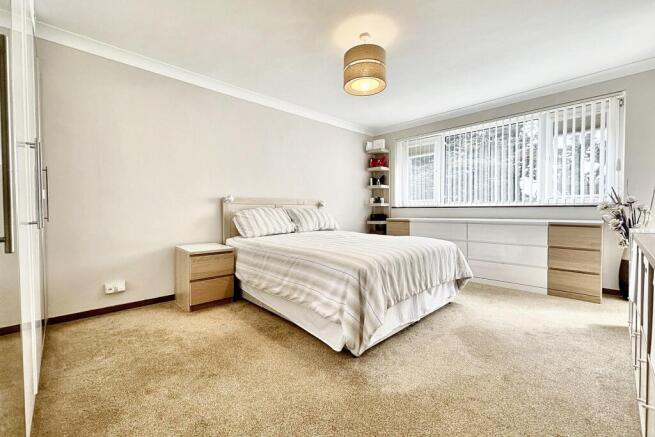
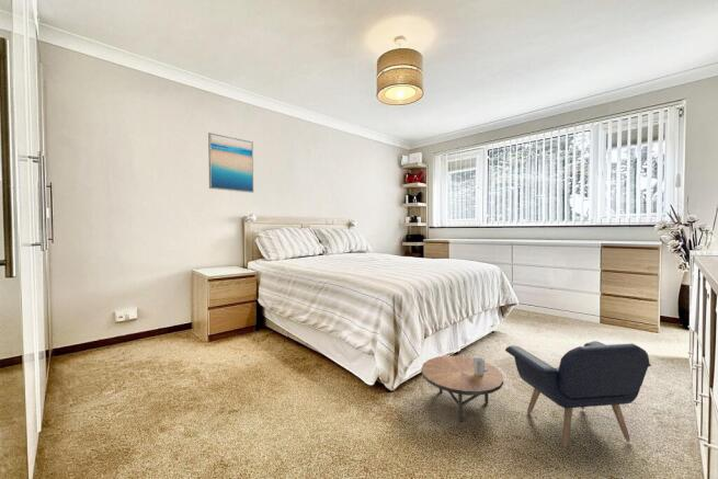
+ armchair (522, 369)
+ wall art (231, 163)
